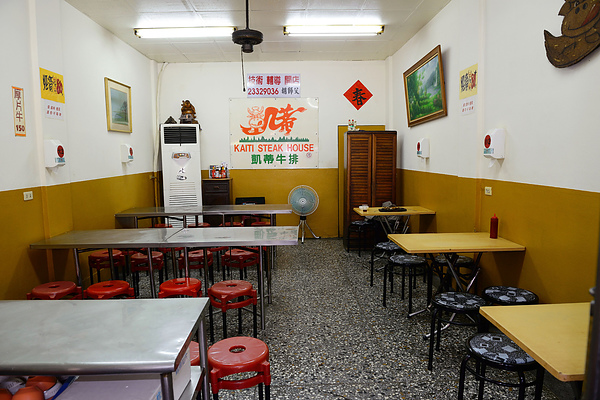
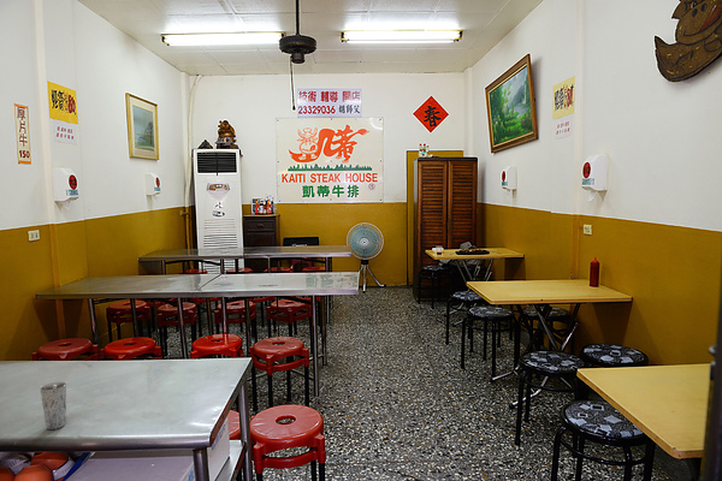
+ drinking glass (54, 405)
